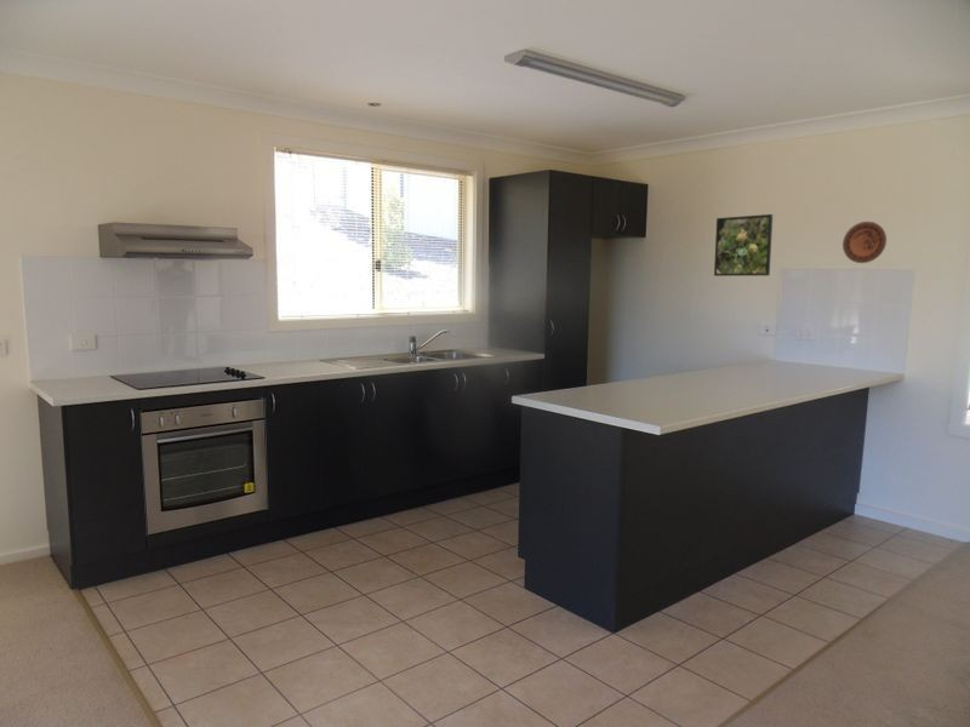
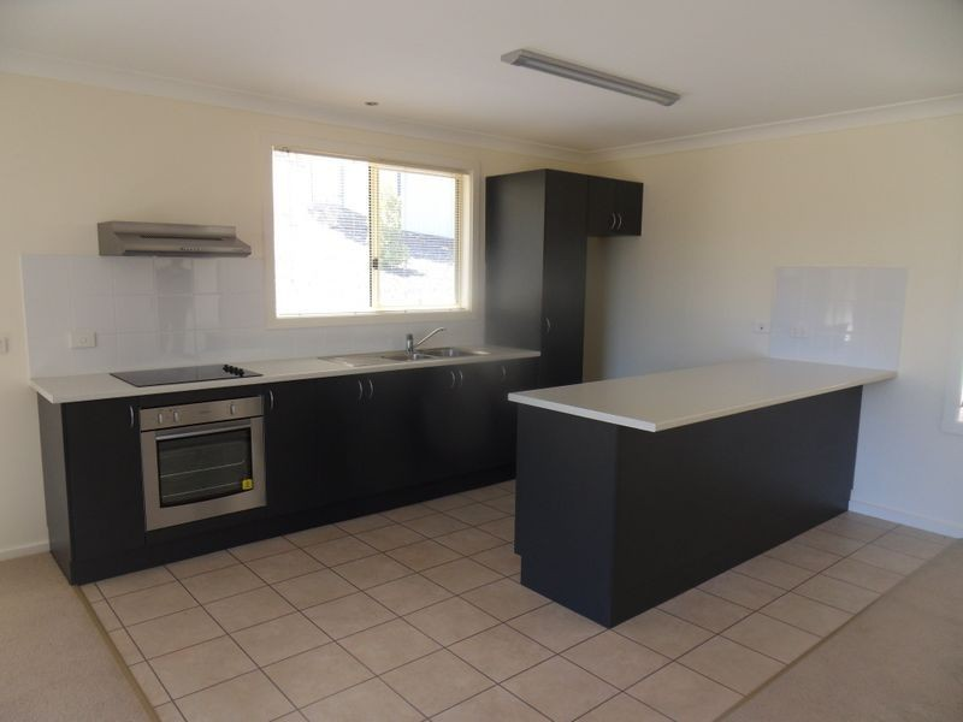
- decorative plate (863, 242)
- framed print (742, 246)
